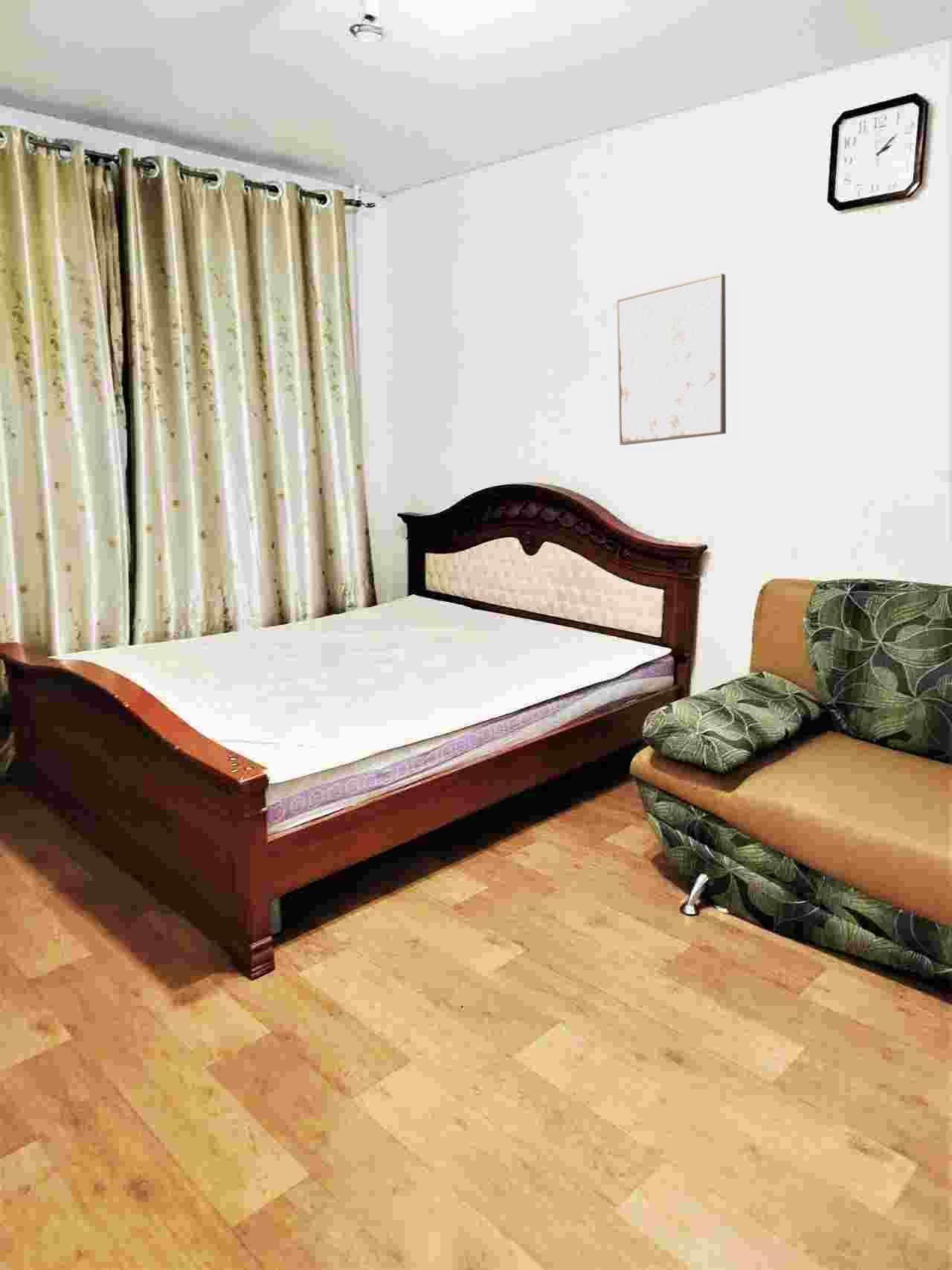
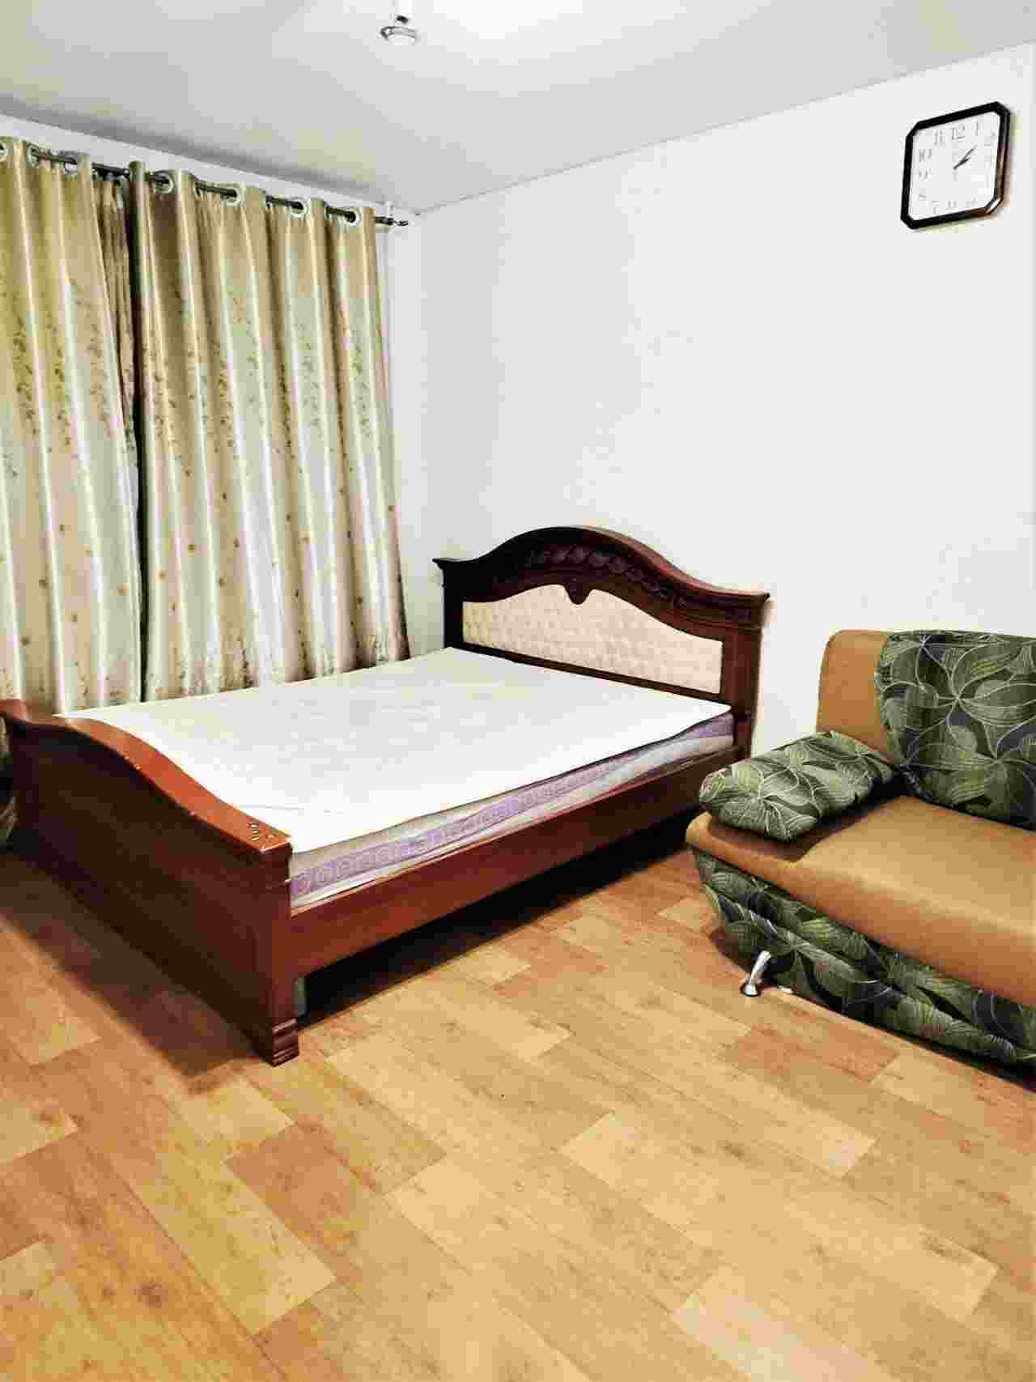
- wall art (669, 364)
